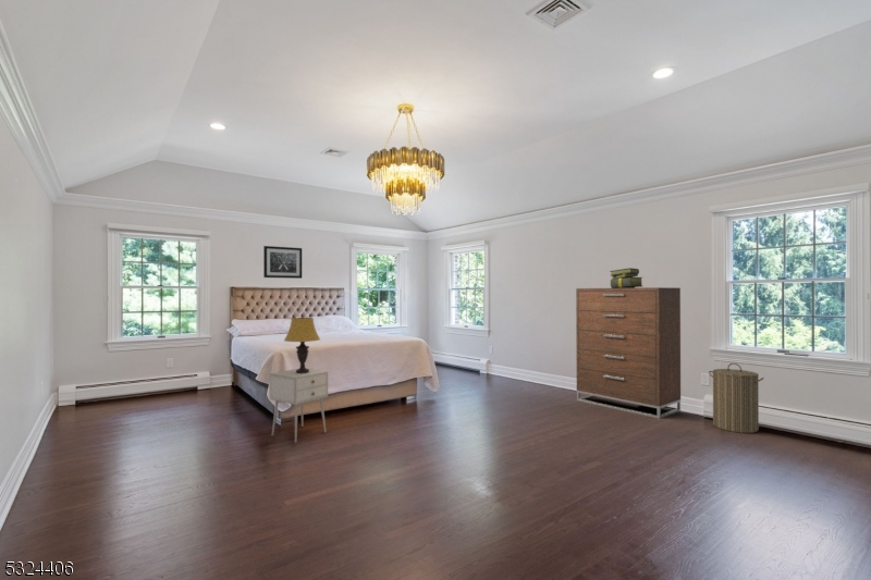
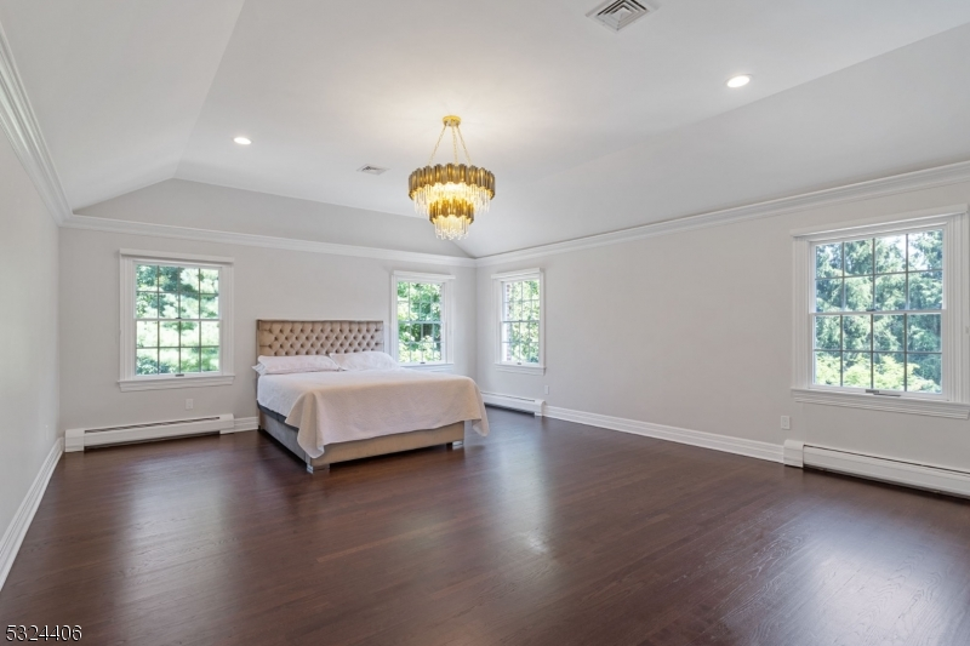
- laundry hamper (735, 395)
- table lamp (302, 344)
- wall art (283, 262)
- nightstand (299, 403)
- dresser (625, 346)
- stack of books (625, 277)
